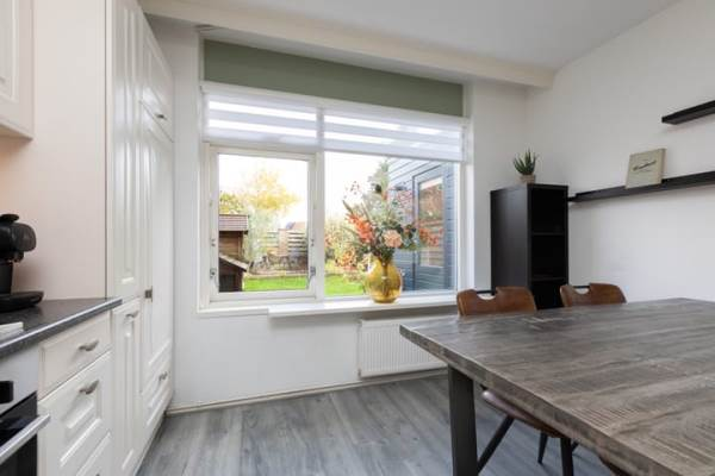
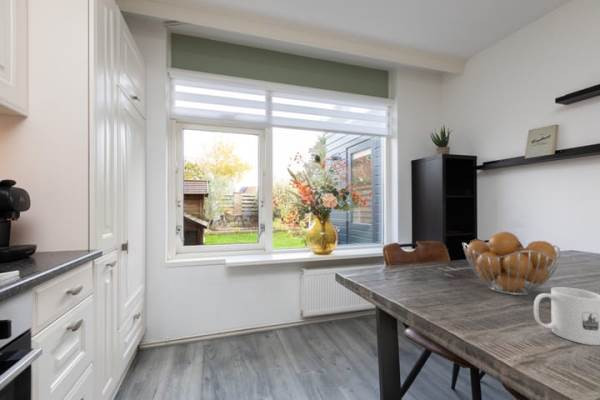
+ mug (566, 312)
+ fruit basket (507, 261)
